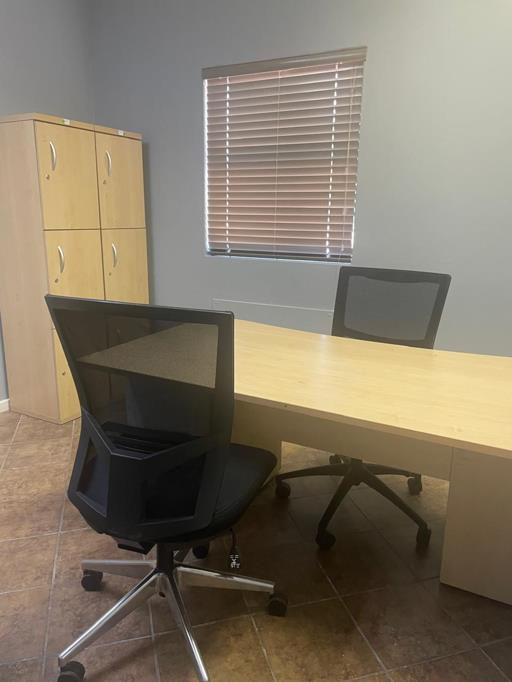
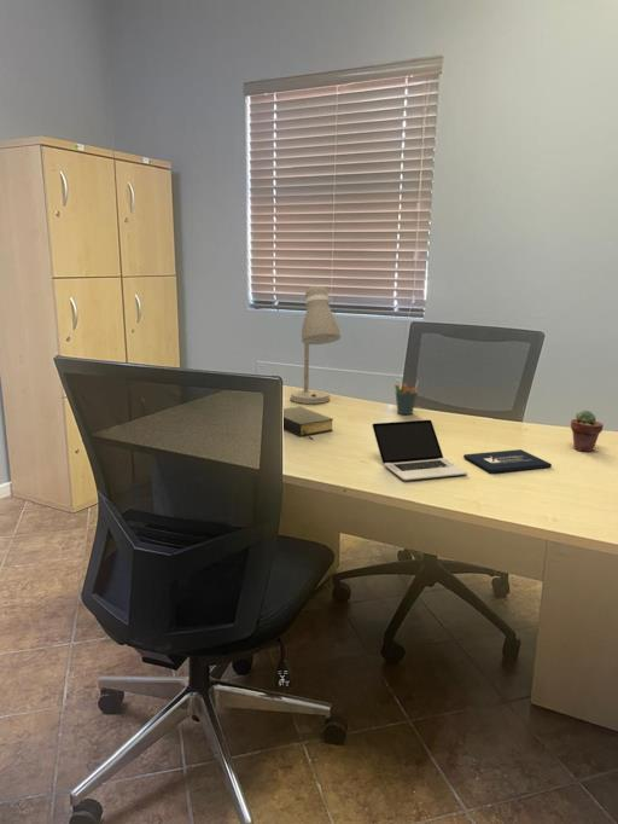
+ desk lamp (315, 343)
+ bible (303, 422)
+ laptop (465, 454)
+ pen holder (406, 396)
+ potted succulent (585, 429)
